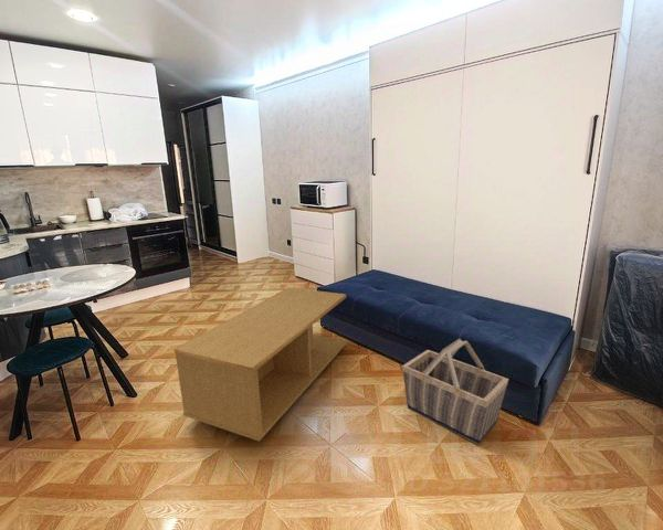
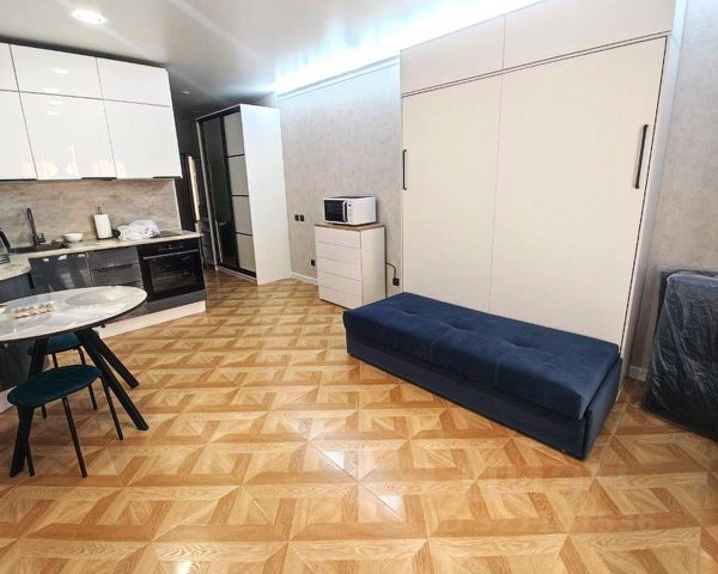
- basket (452, 380)
- coffee table (277, 349)
